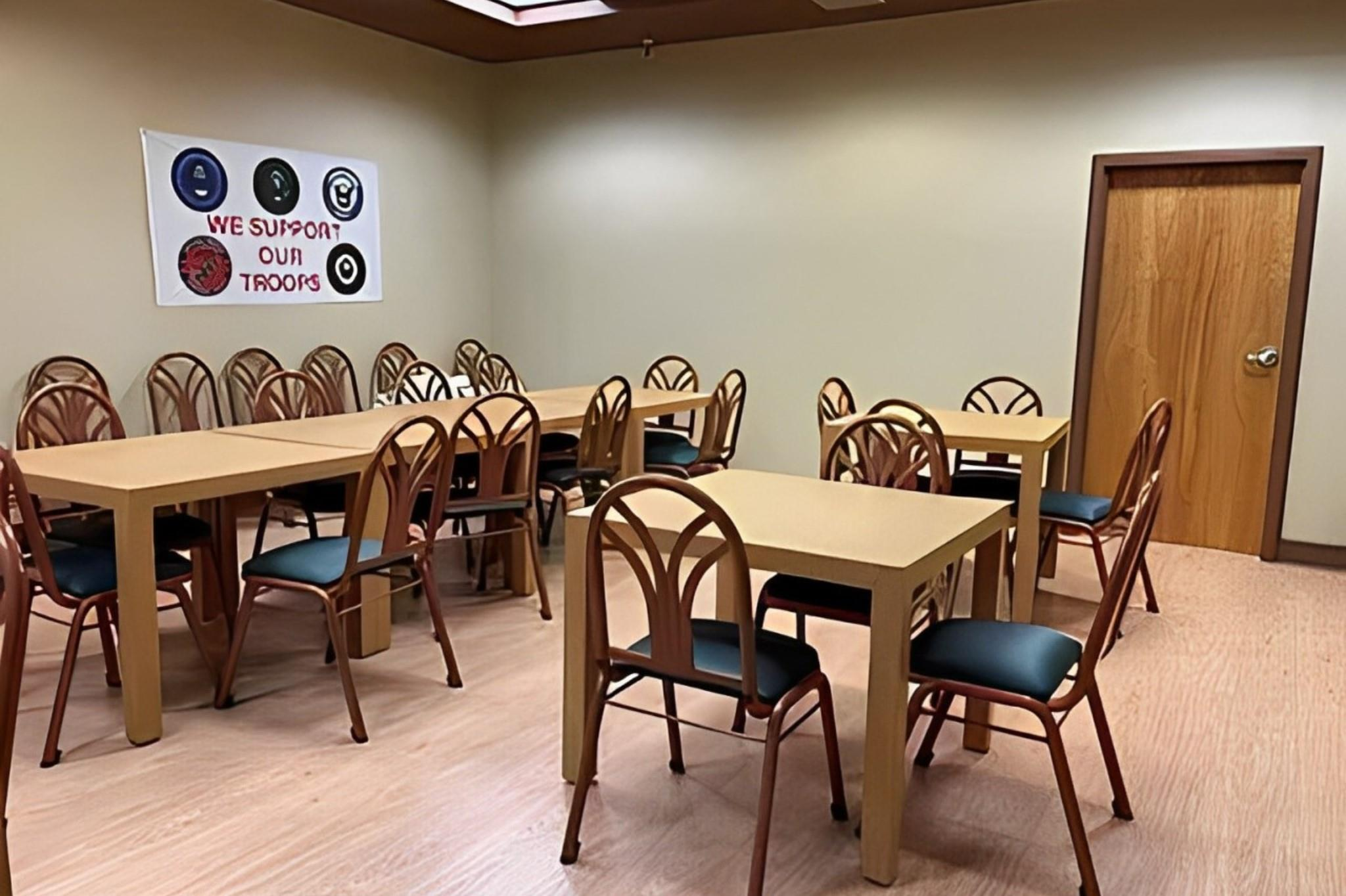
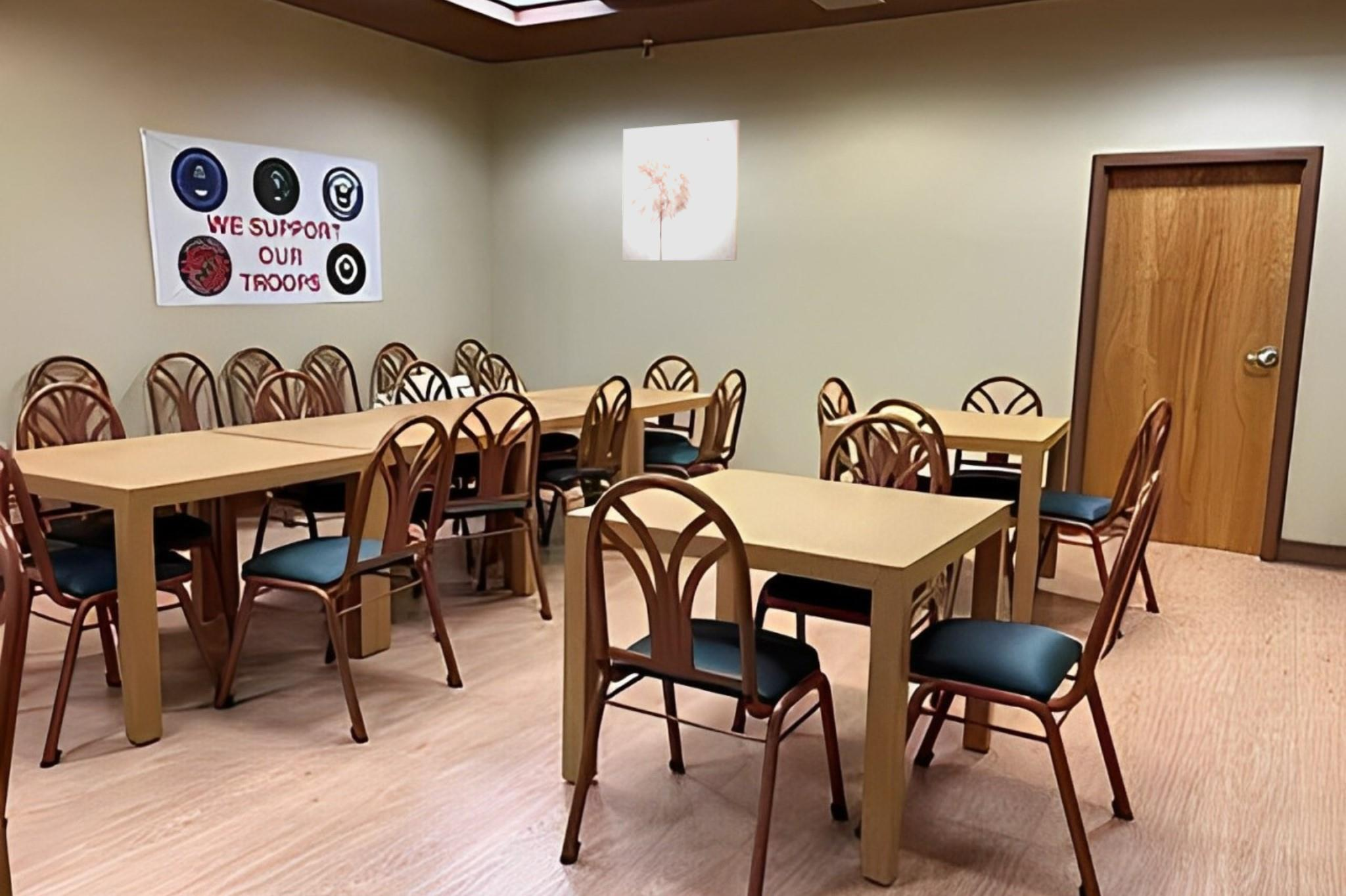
+ wall art (678, 193)
